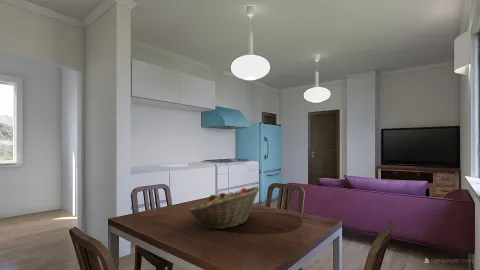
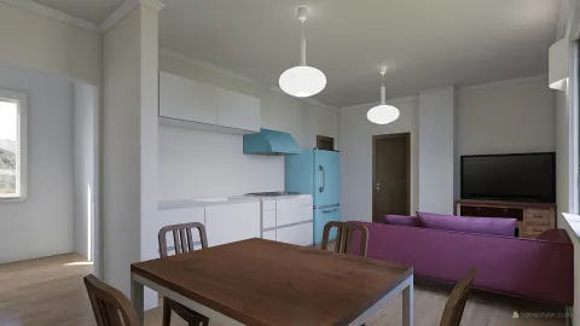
- fruit basket (226, 204)
